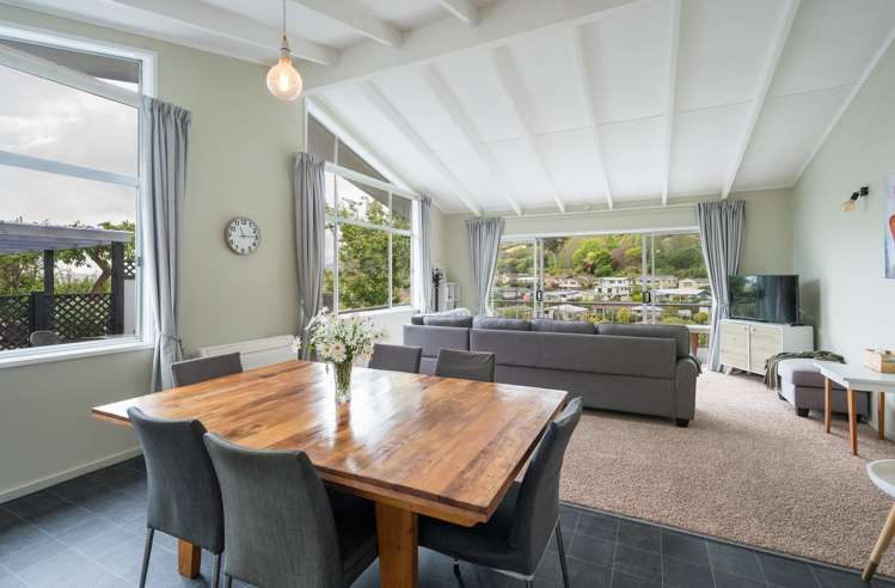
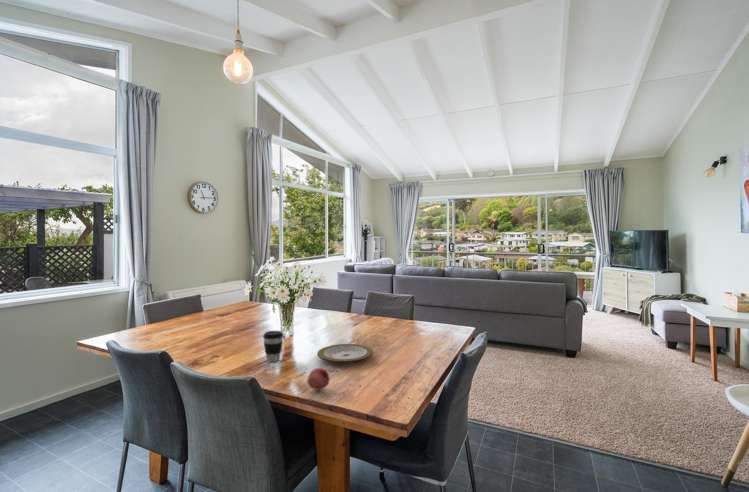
+ coffee cup (273, 346)
+ fruit (318, 378)
+ plate (345, 354)
